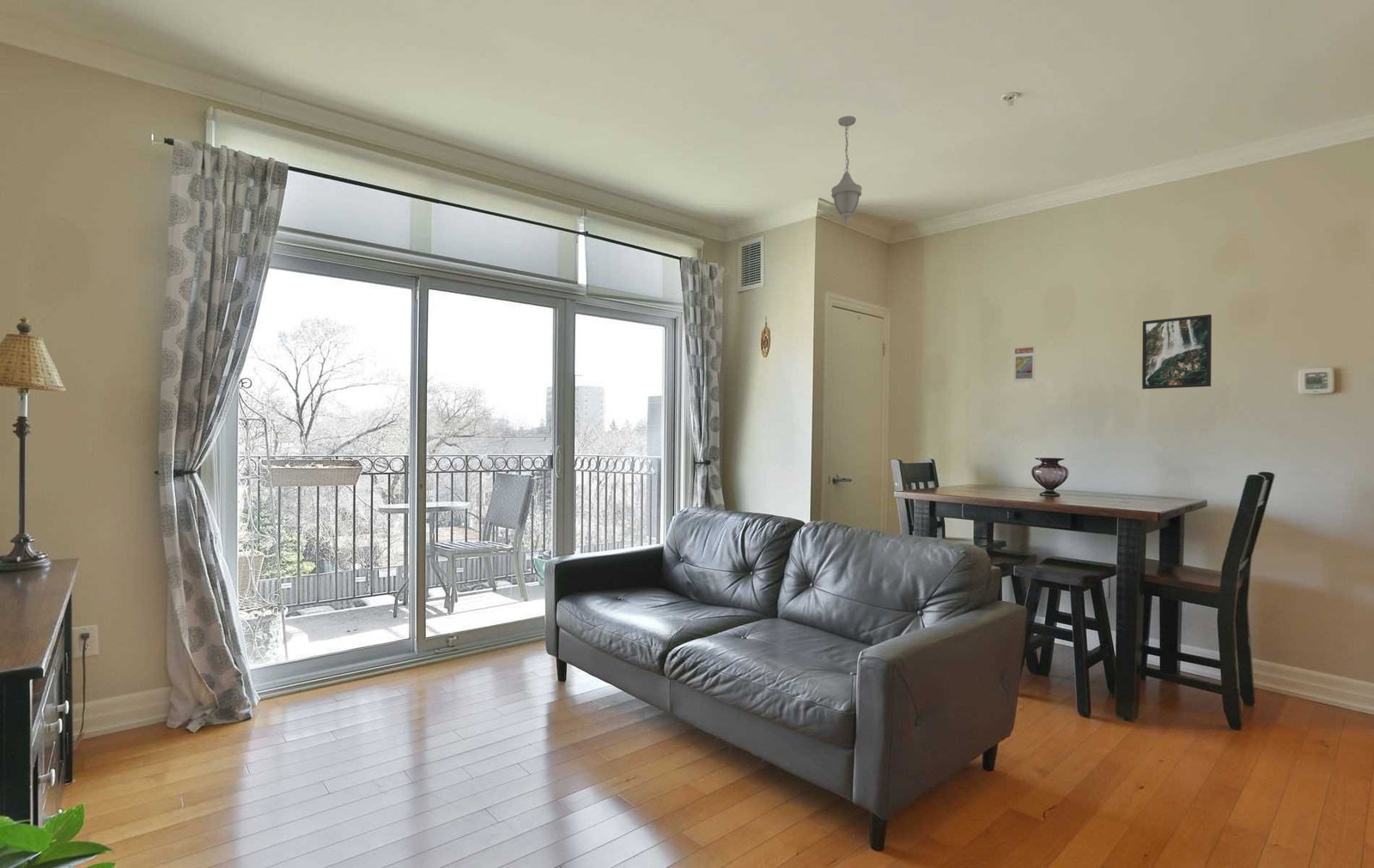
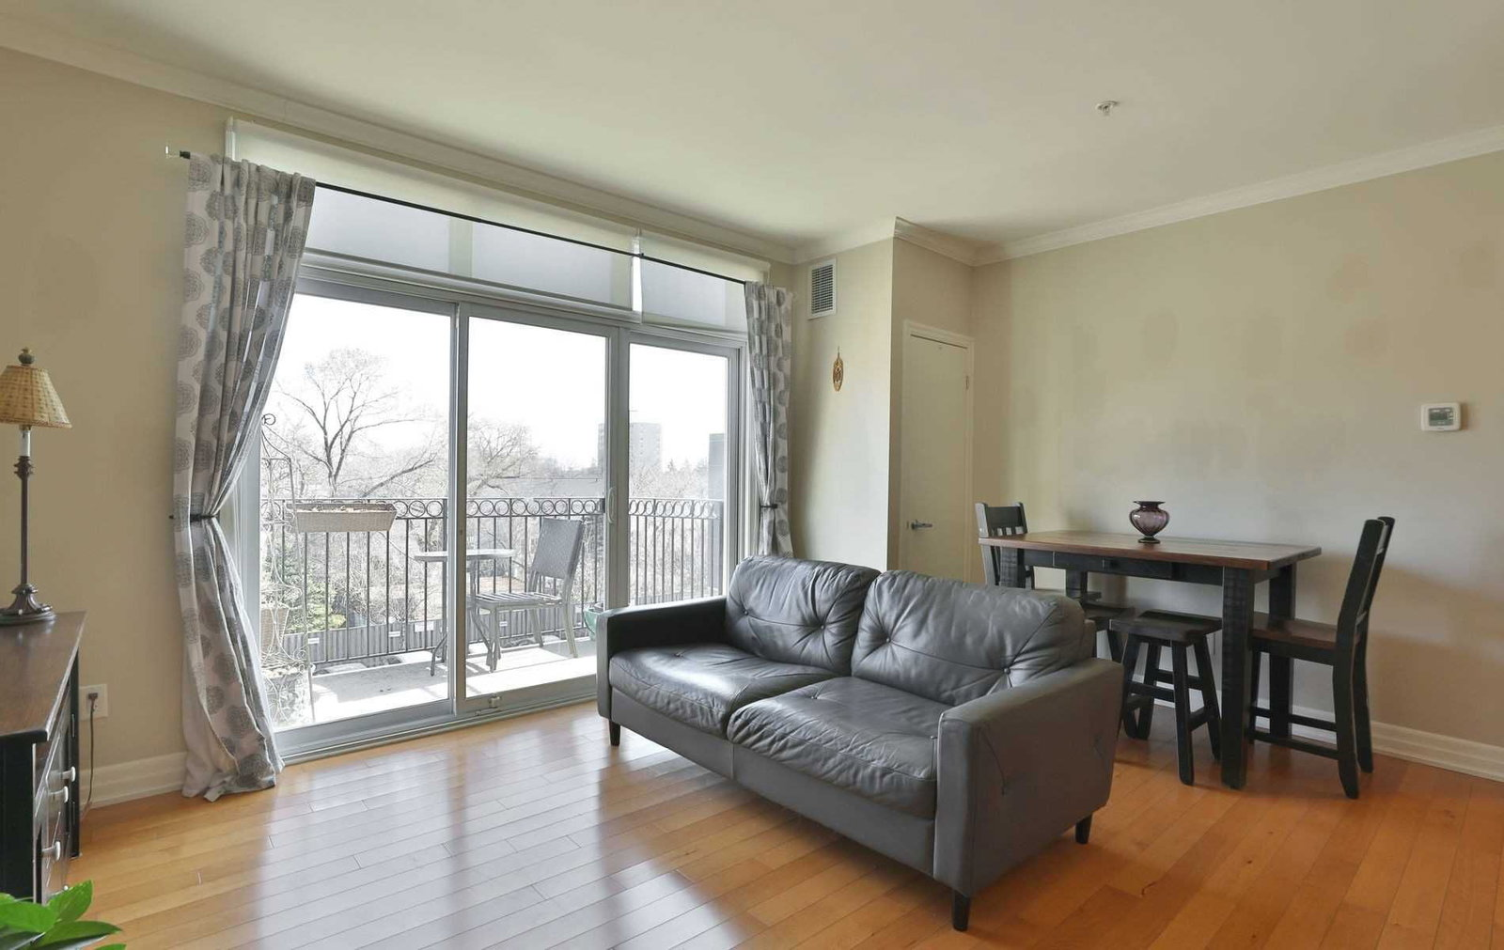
- trading card display case (1024, 364)
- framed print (1176, 353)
- pendant light (846, 173)
